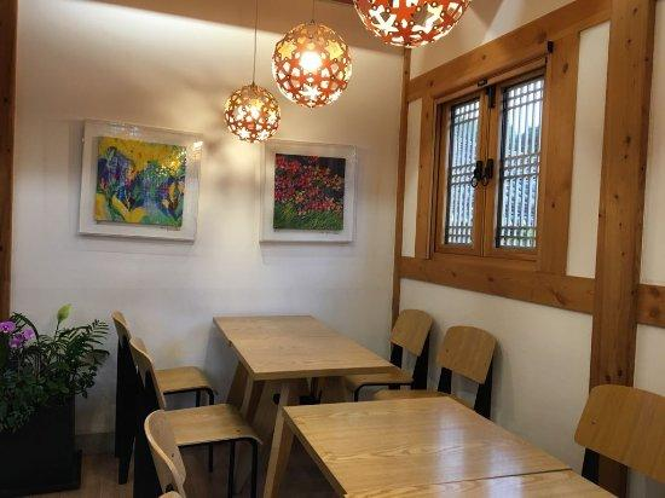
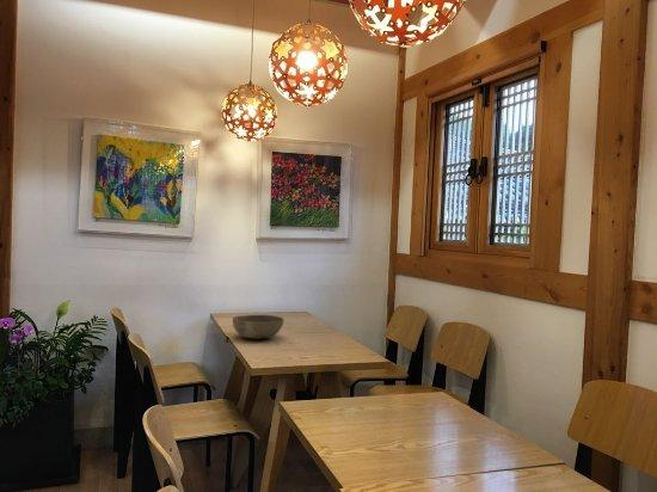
+ bowl (257, 327)
